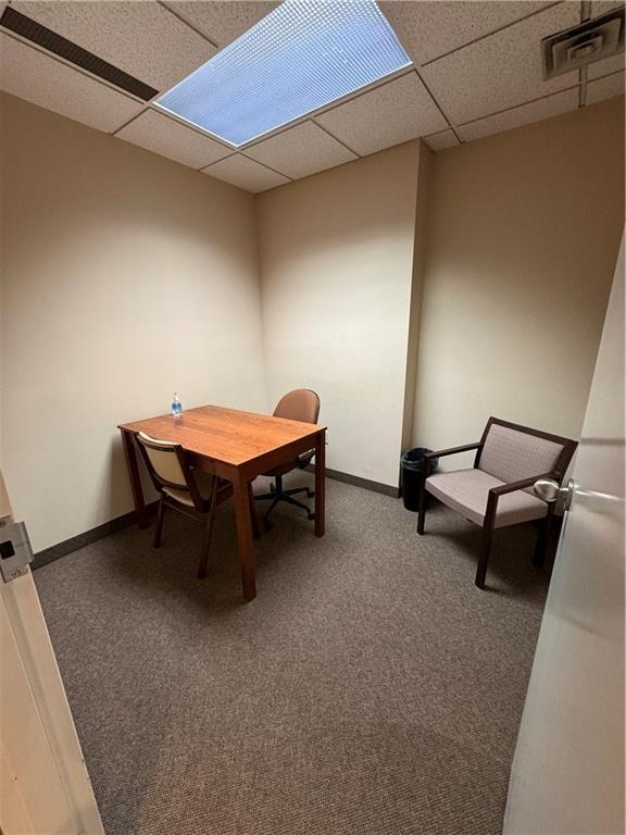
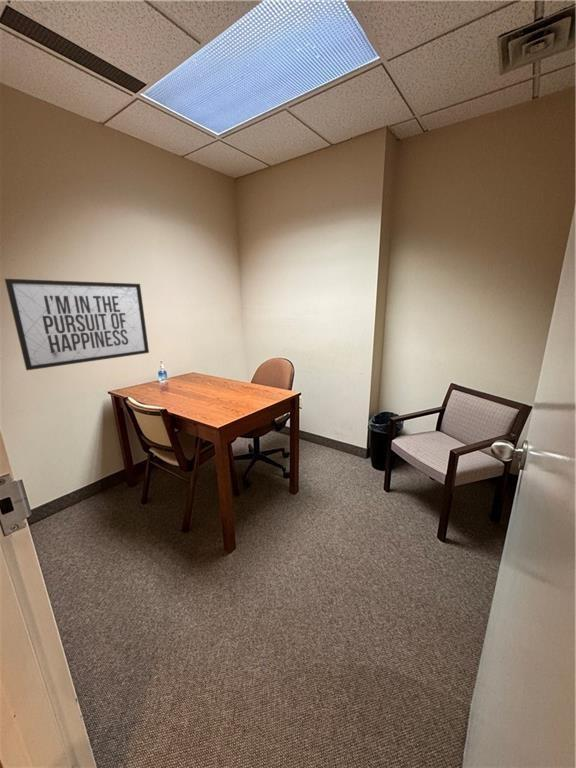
+ mirror (89, 322)
